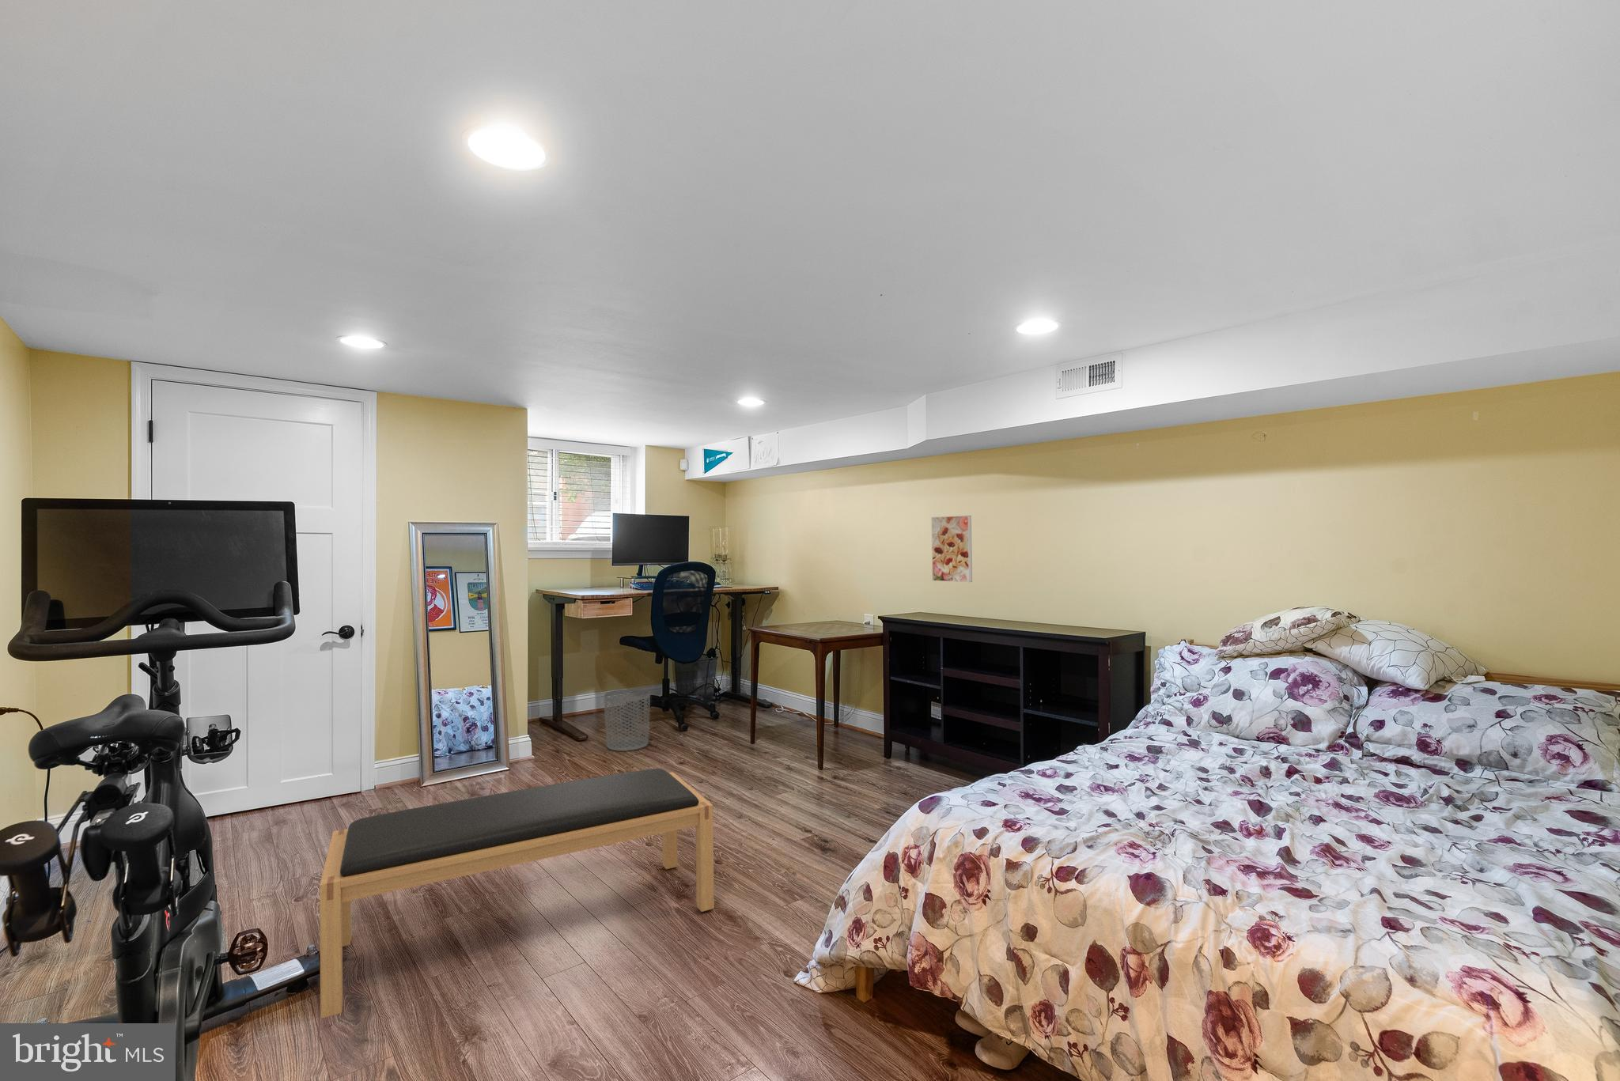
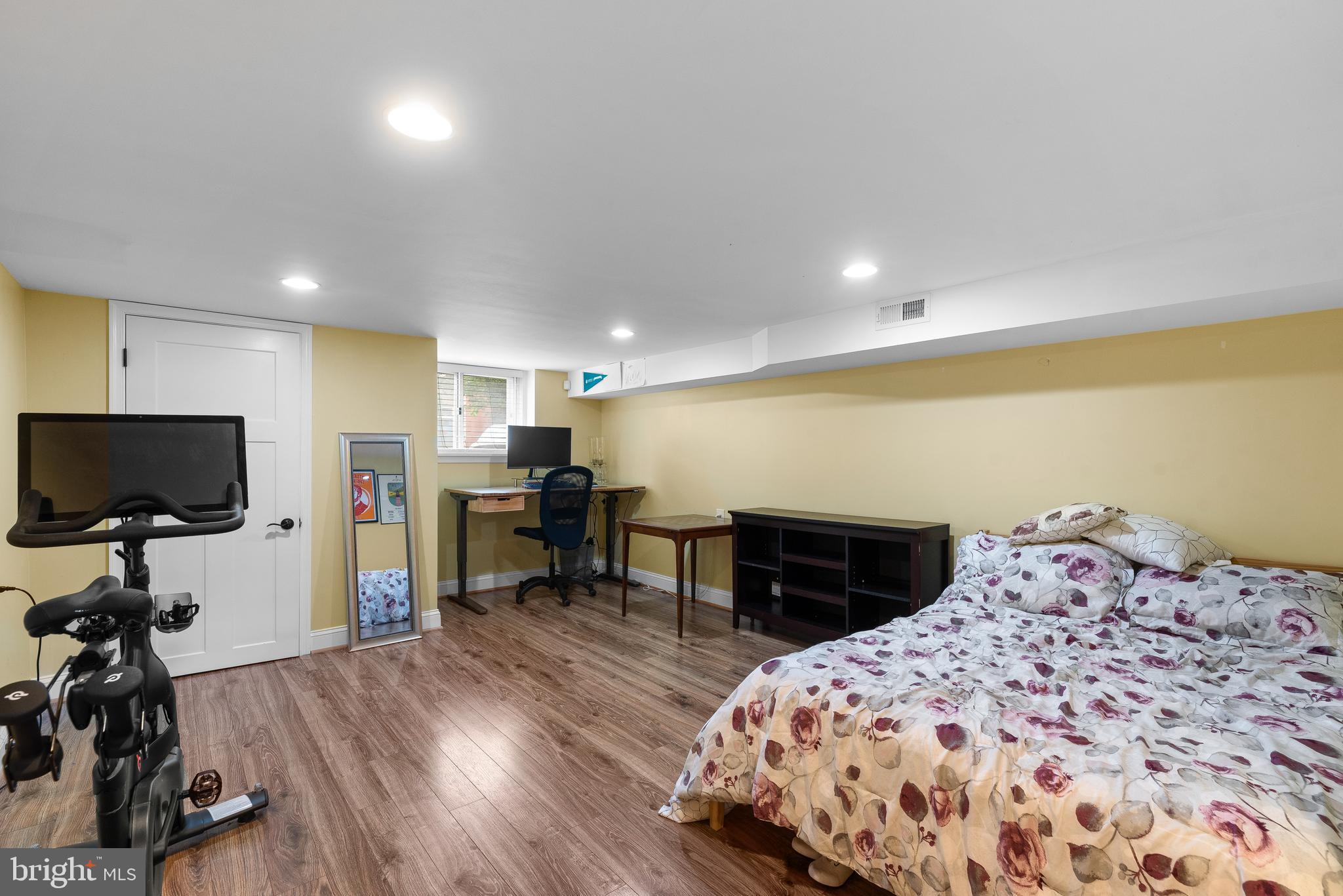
- waste bin (627, 719)
- bench (530, 861)
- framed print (951, 549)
